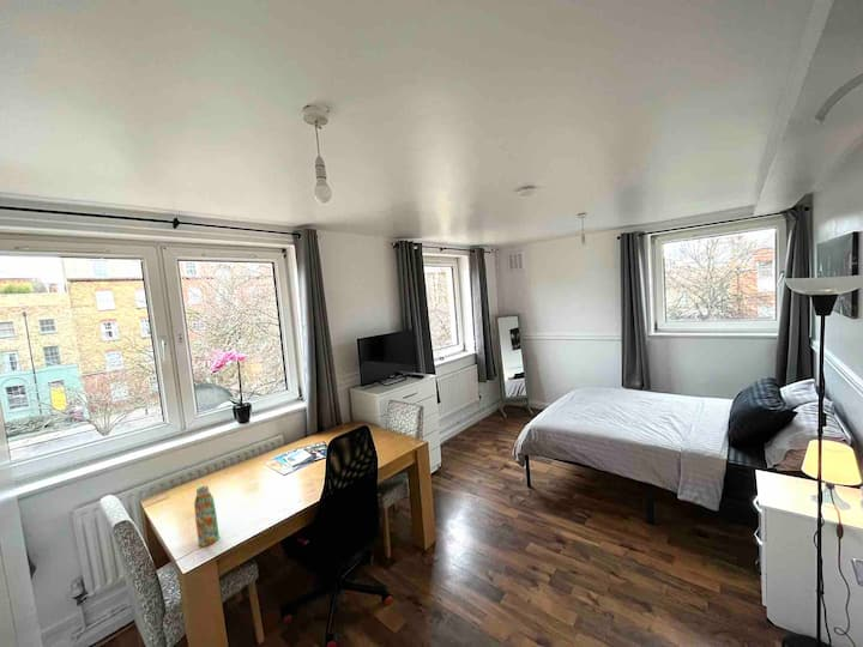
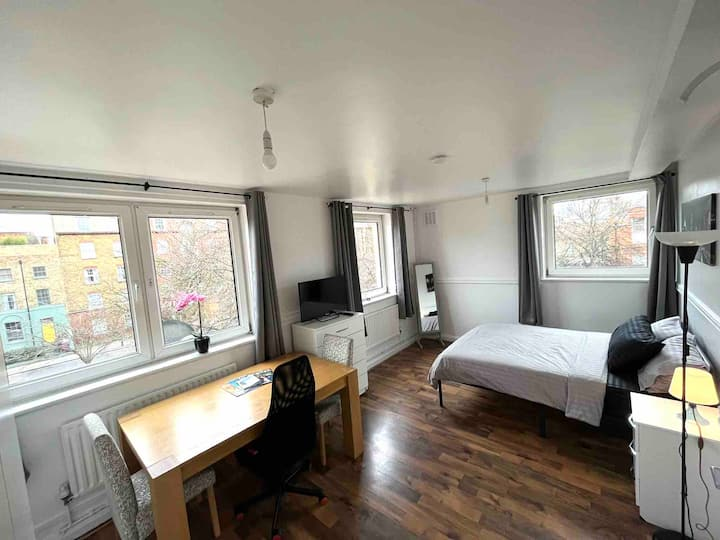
- water bottle (205, 514)
